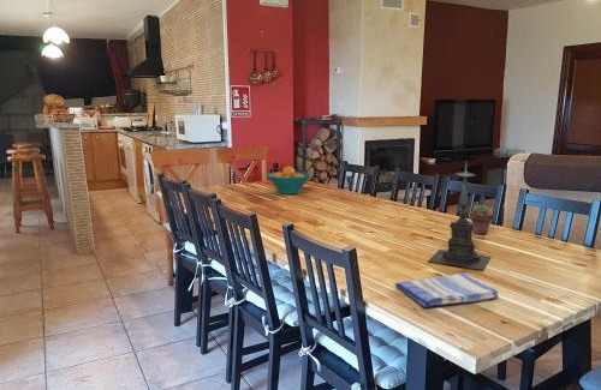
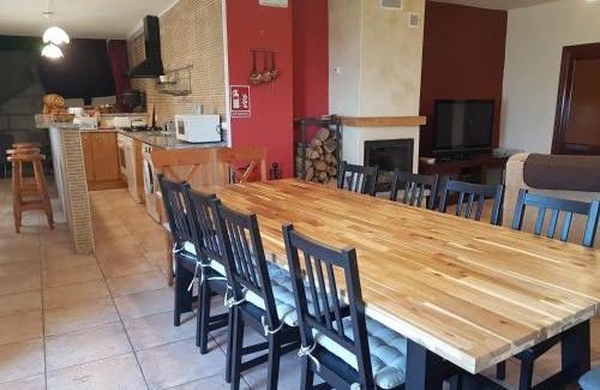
- fruit bowl (288, 179)
- candle holder (462, 209)
- dish towel (445, 287)
- potted succulent (481, 218)
